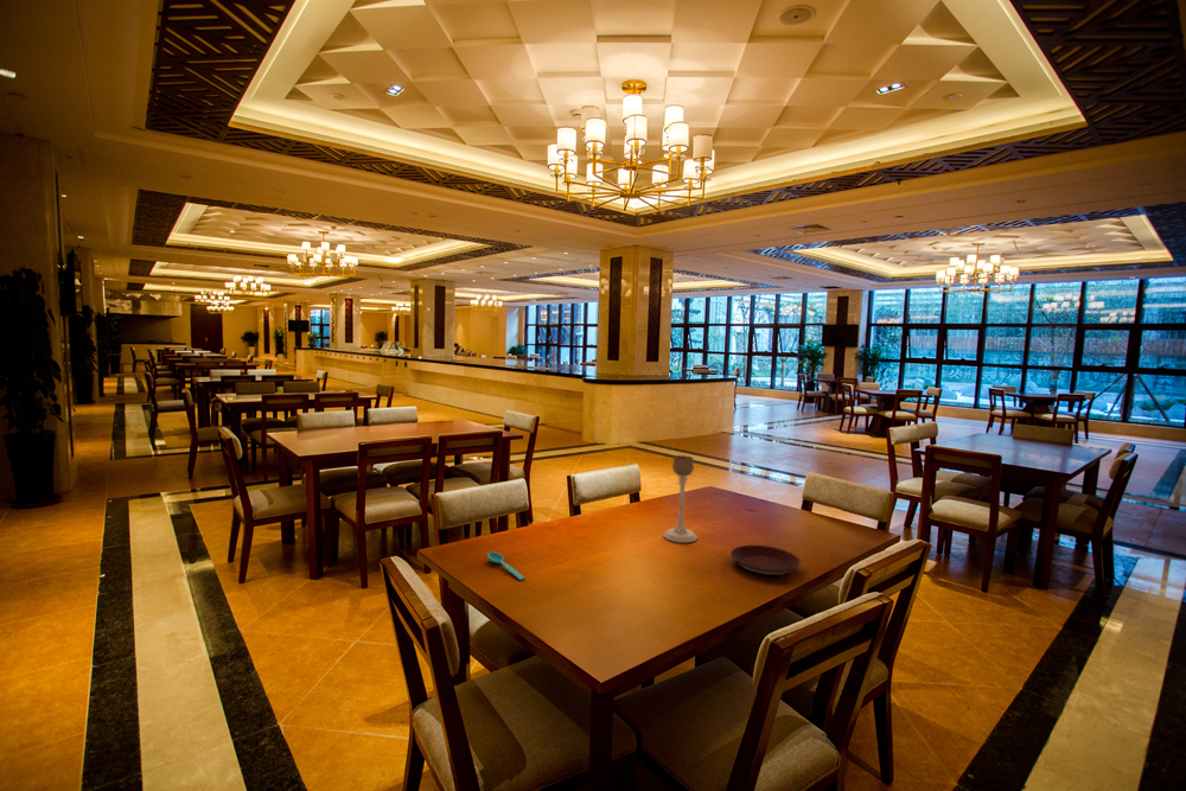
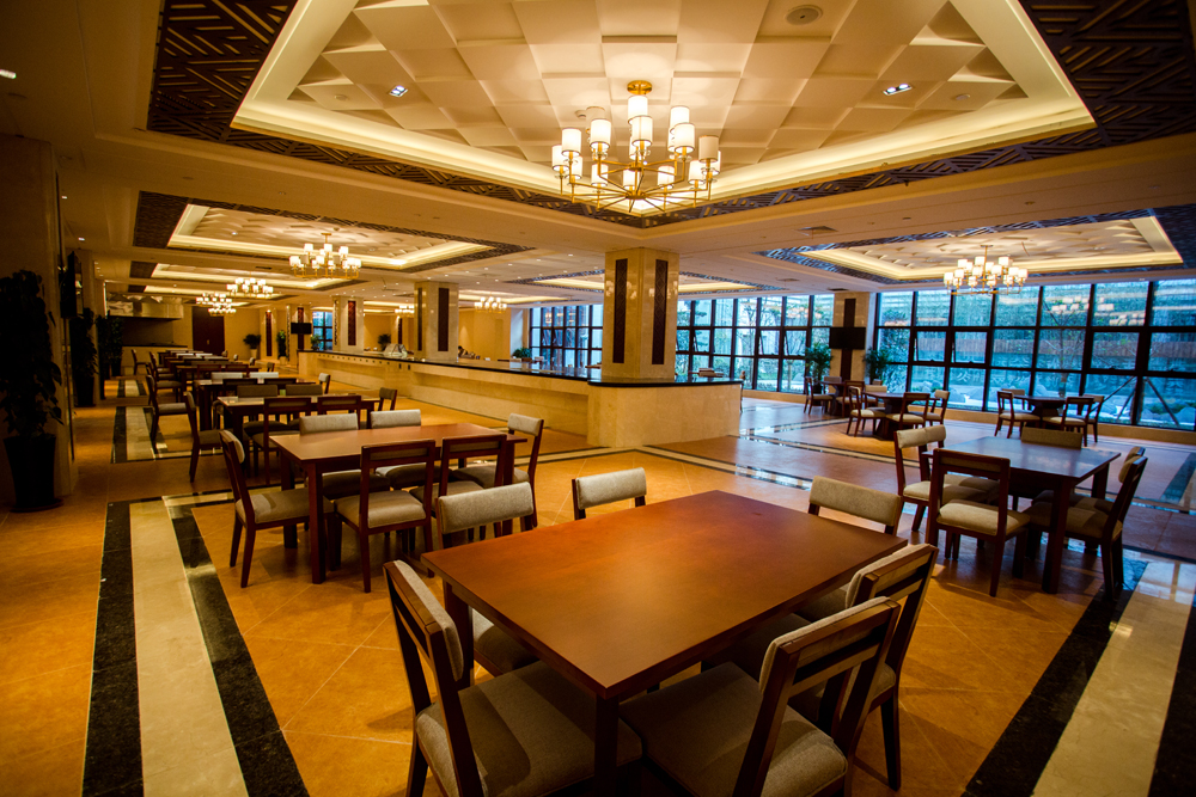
- plate (764, 561)
- spoon (505, 564)
- candle holder (681, 497)
